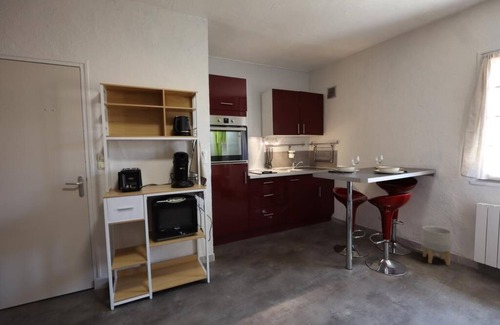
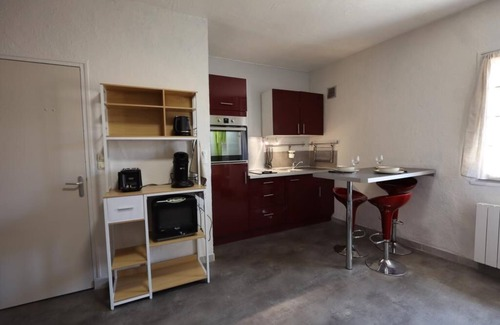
- planter (436, 245)
